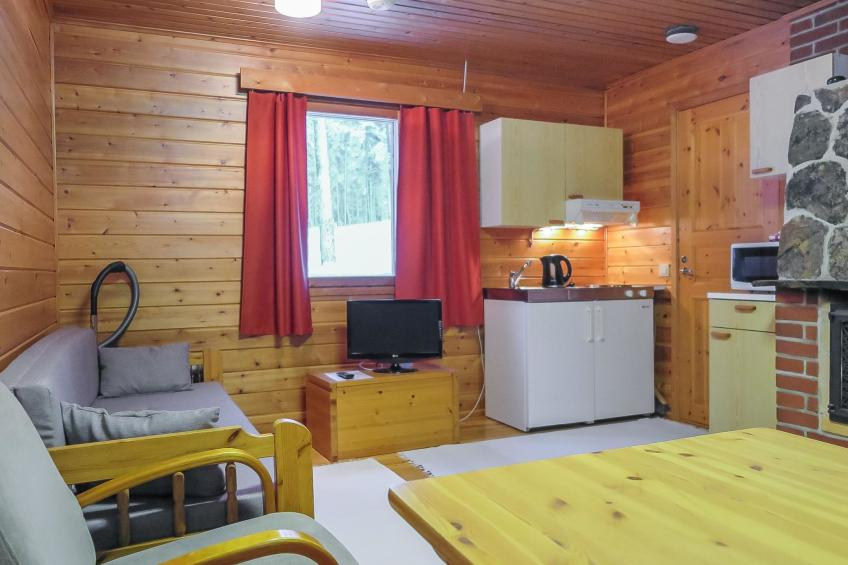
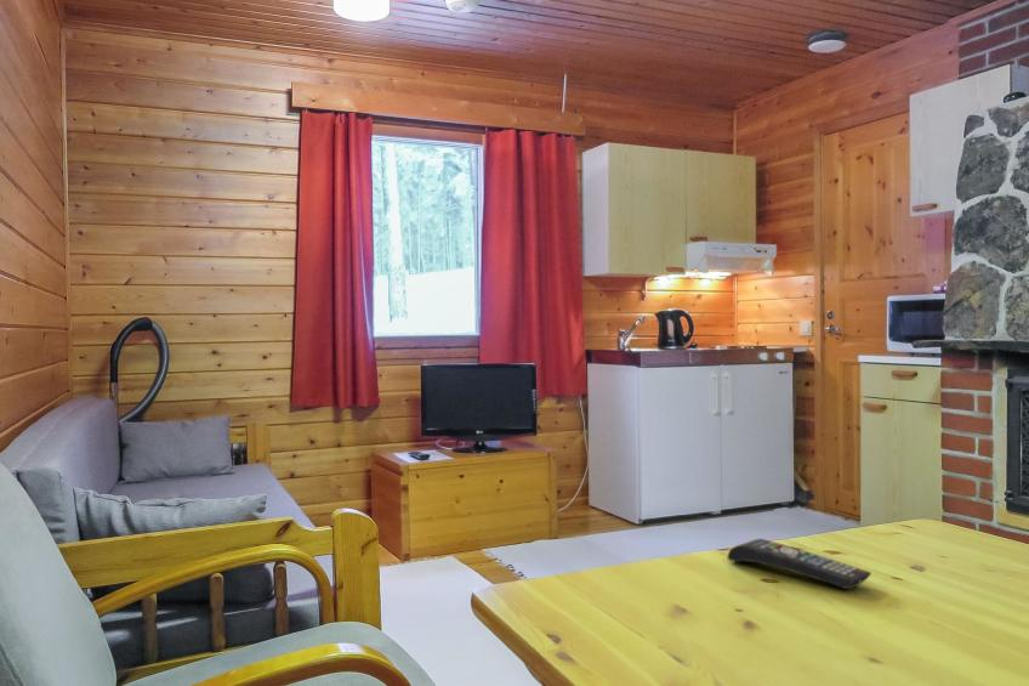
+ remote control (795, 561)
